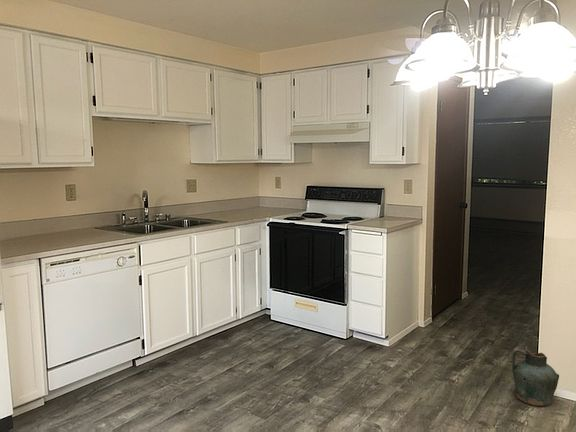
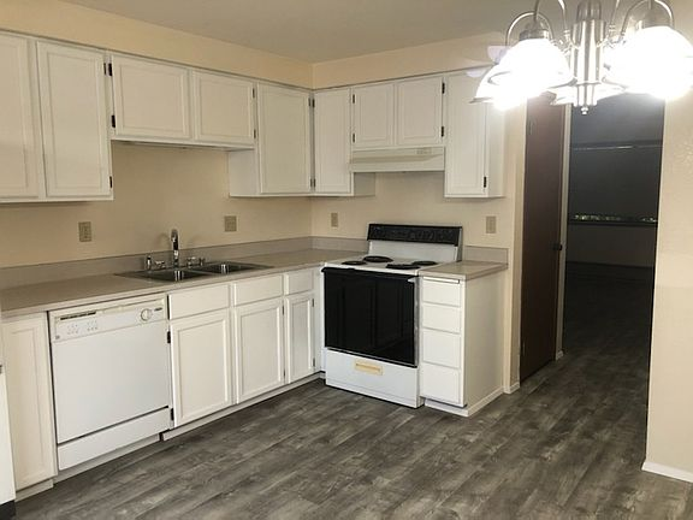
- ceramic jug (534, 374)
